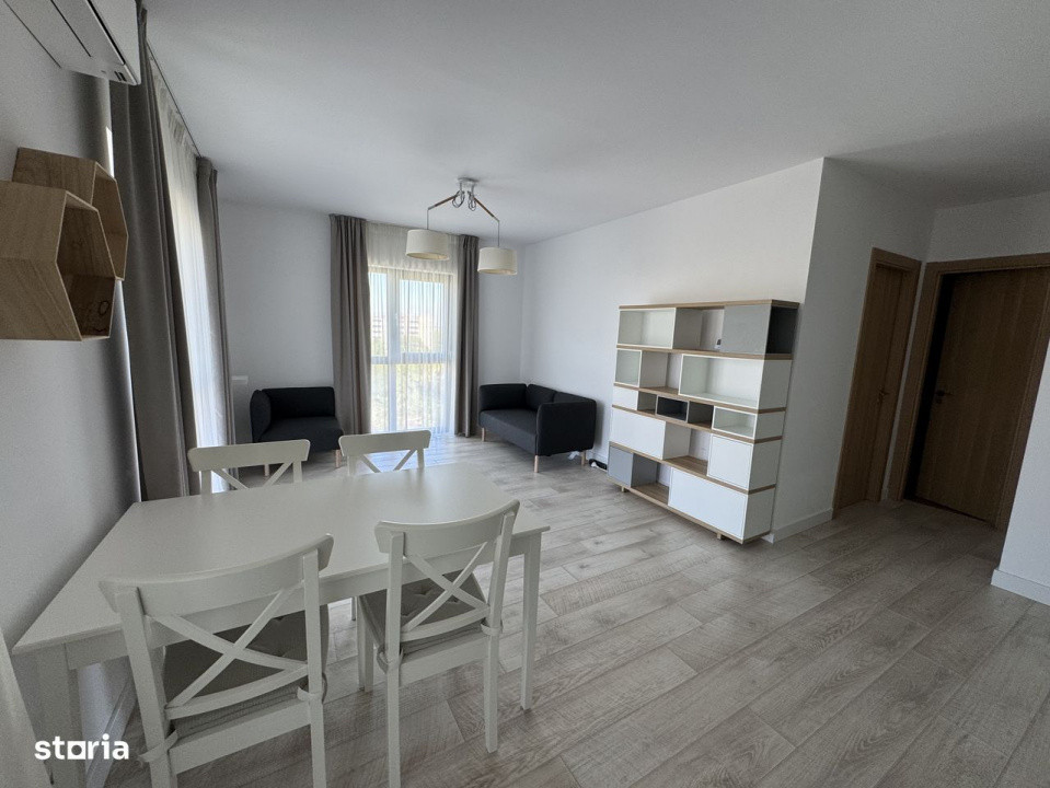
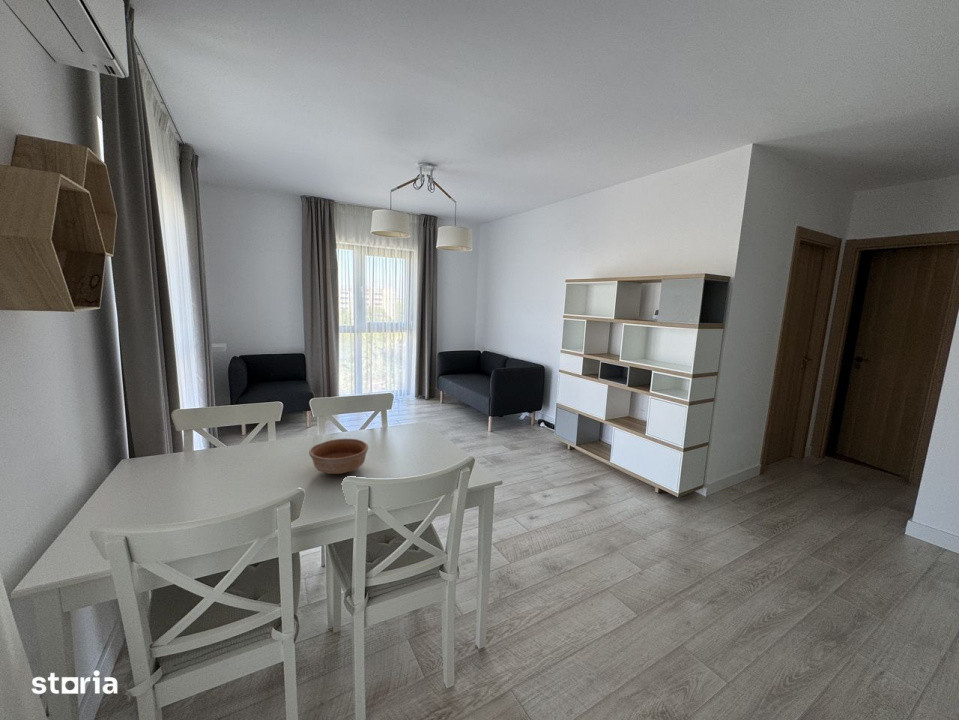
+ bowl (339, 458)
